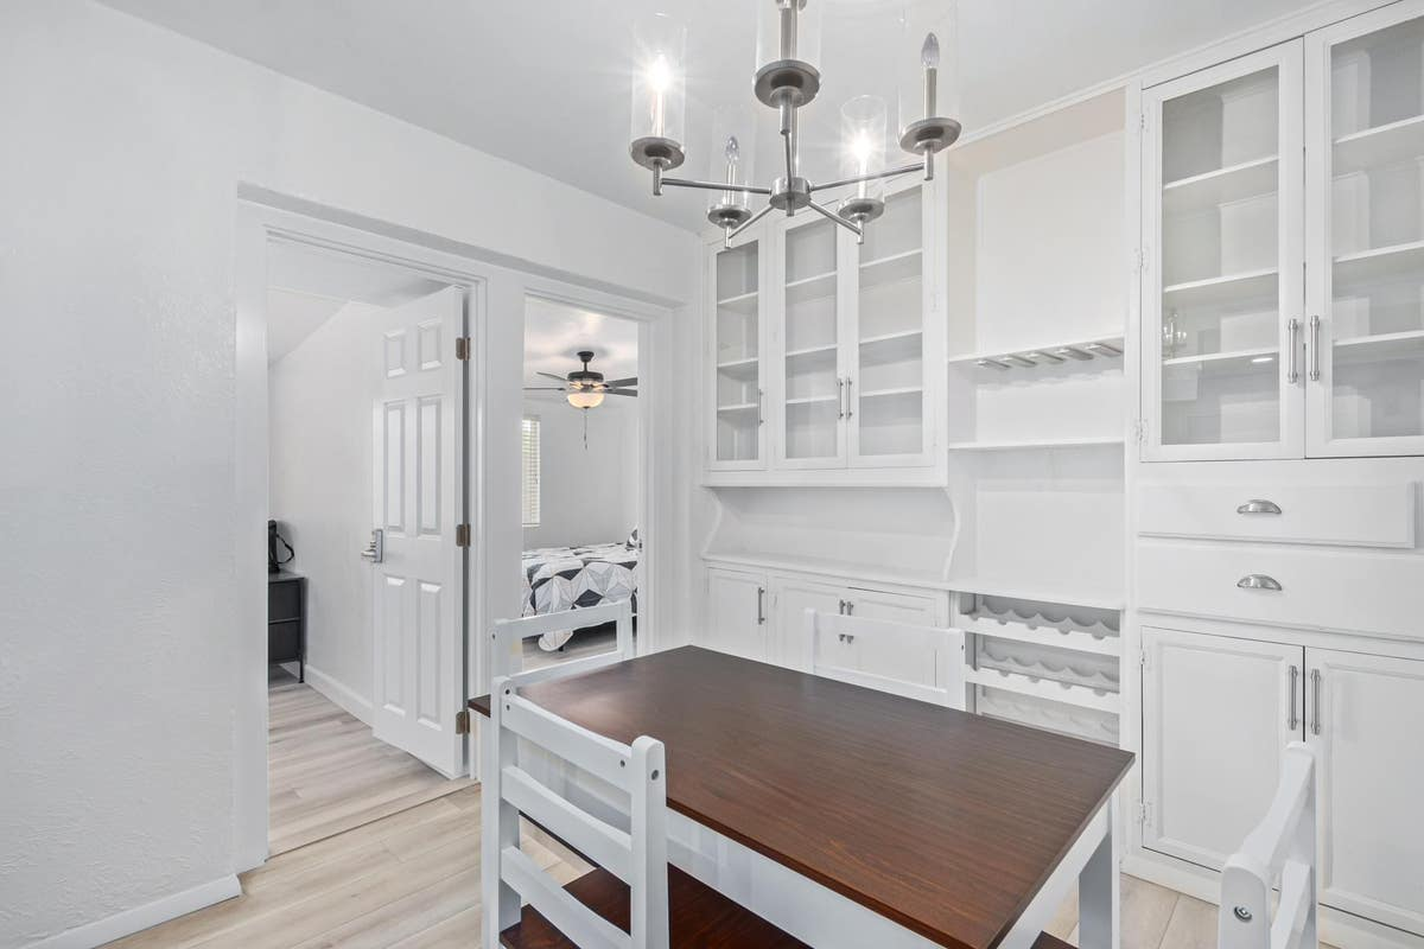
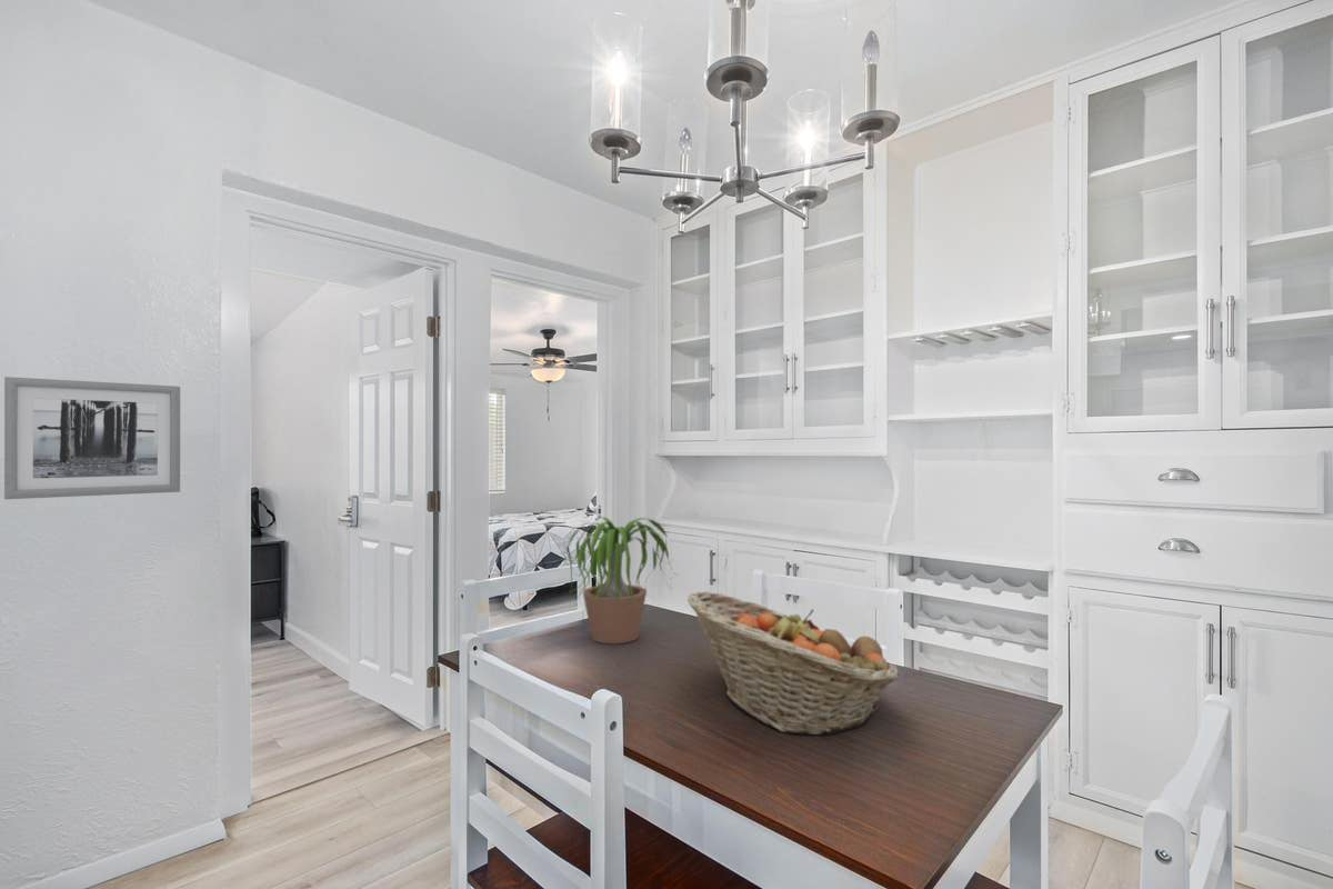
+ wall art (98, 438)
+ potted plant (614, 575)
+ fruit basket (785, 649)
